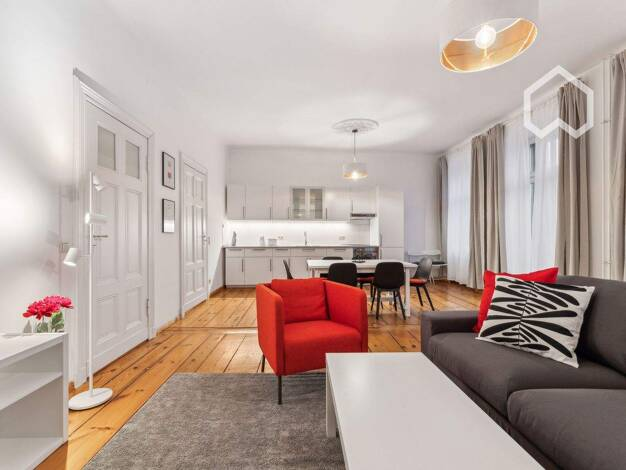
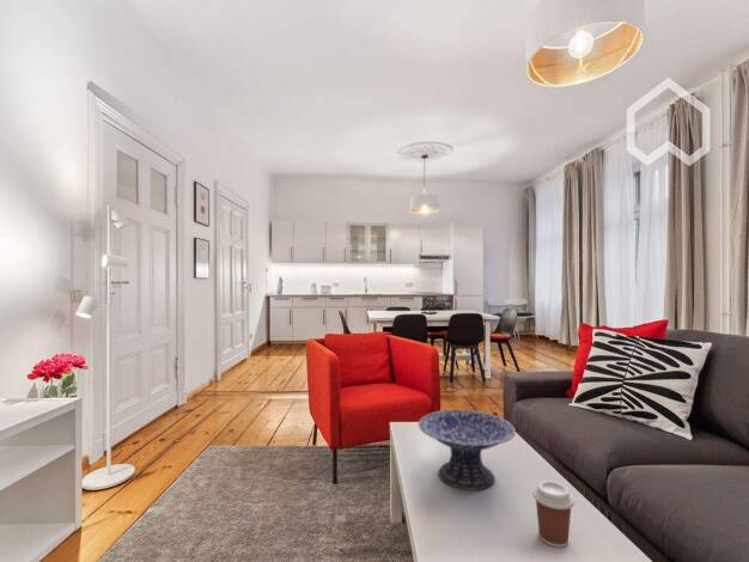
+ decorative bowl (465, 450)
+ coffee cup (553, 513)
